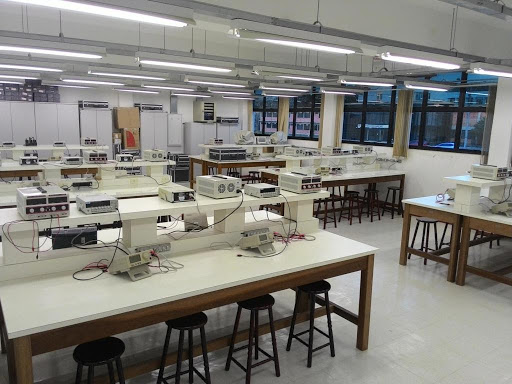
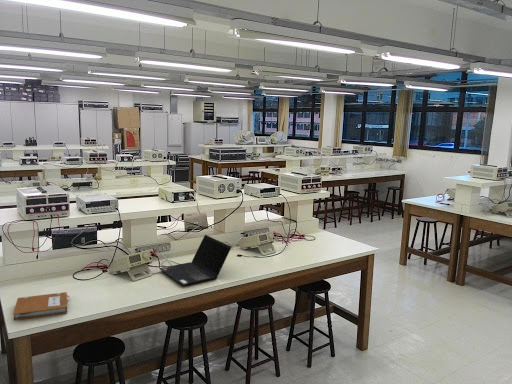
+ notebook (43, 304)
+ laptop computer (194, 258)
